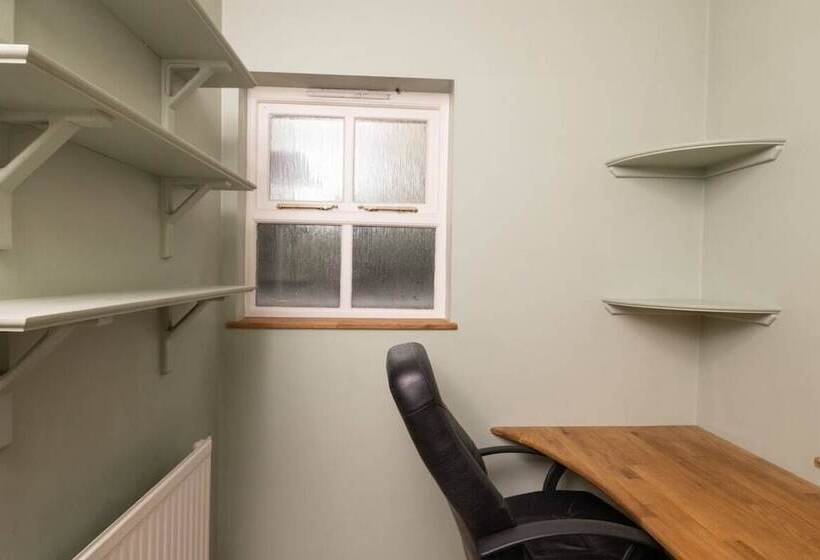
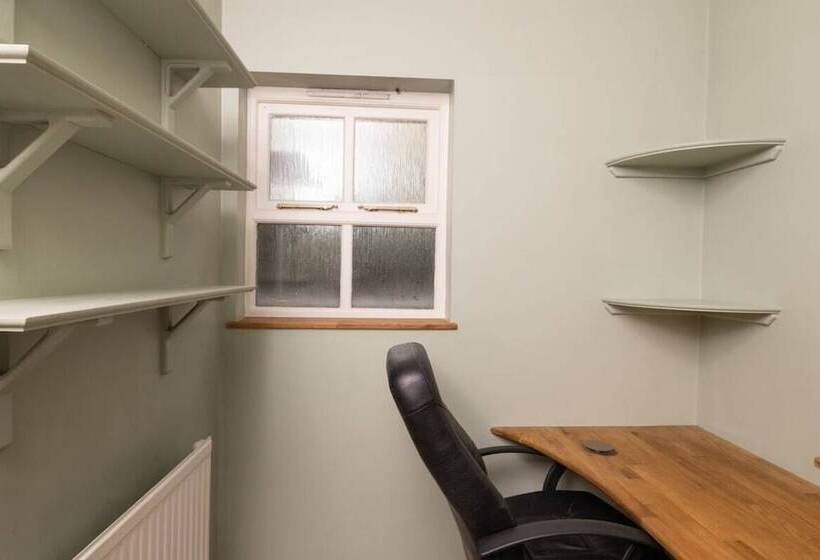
+ coaster (597, 446)
